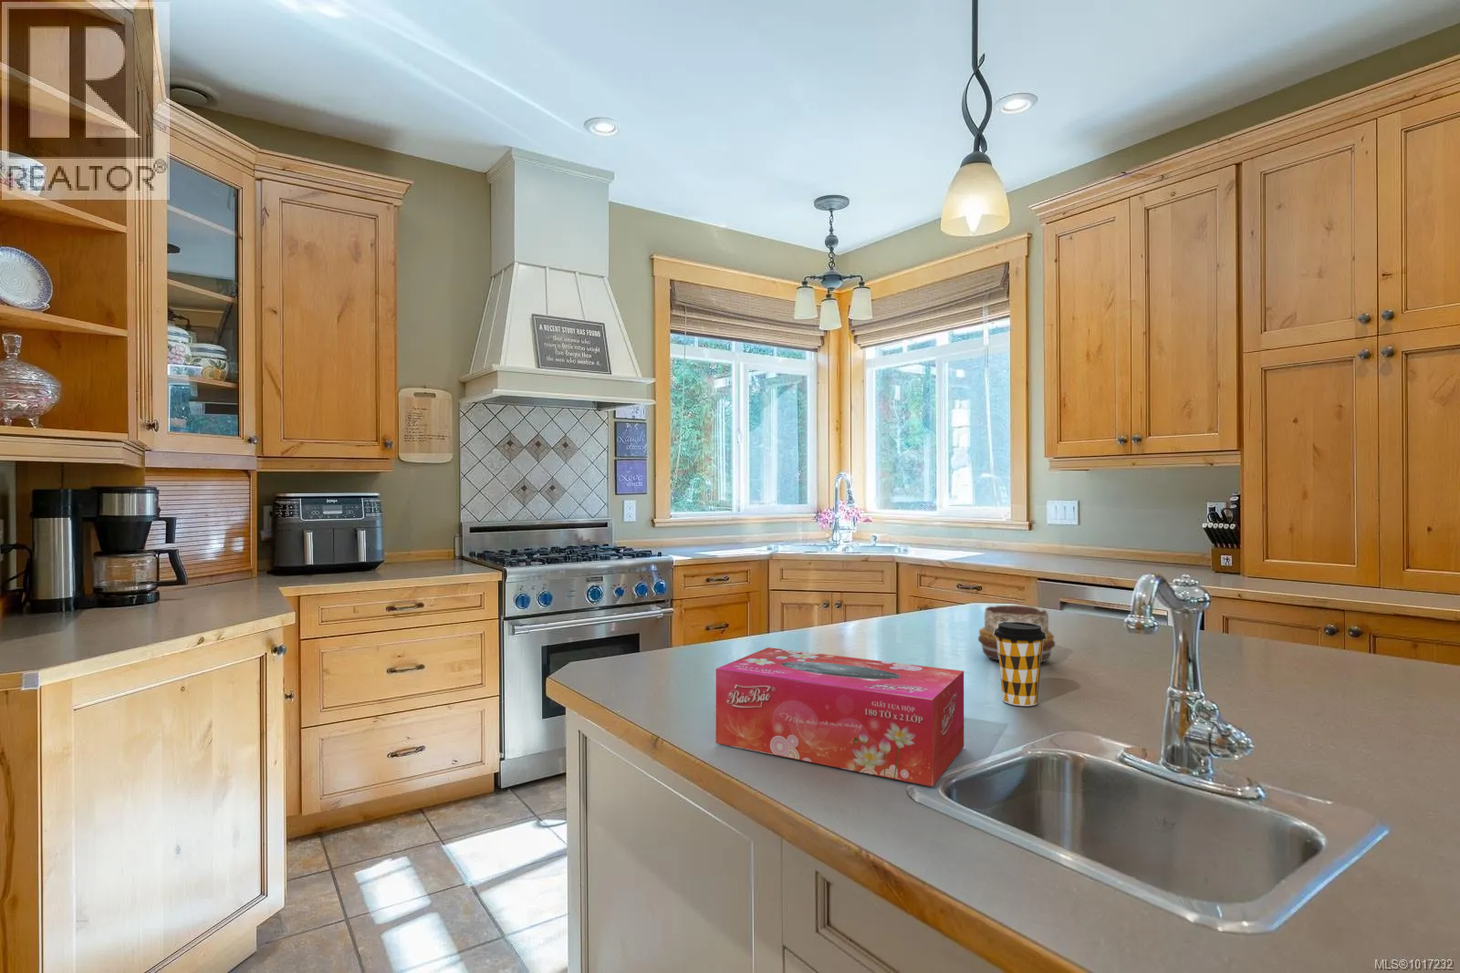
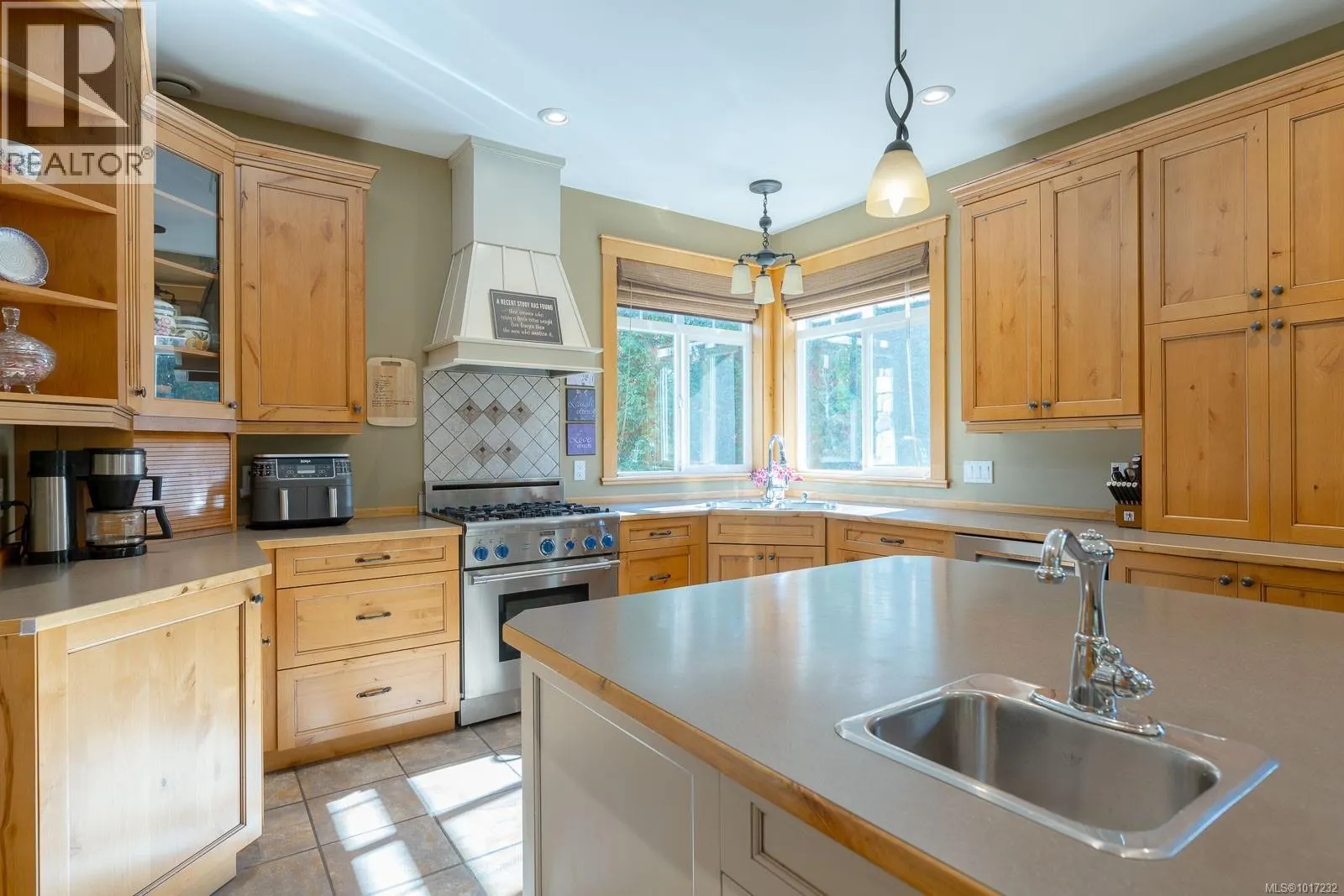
- decorative bowl (1016, 621)
- coffee cup (1019, 662)
- tissue box (839, 707)
